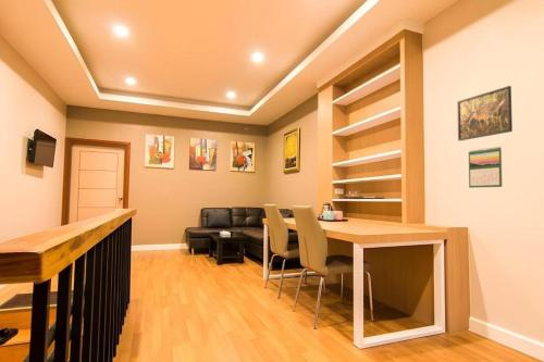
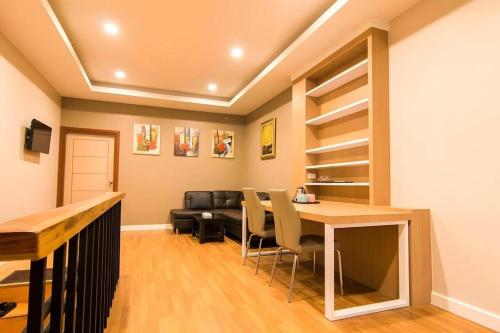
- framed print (482, 115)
- calendar (484, 167)
